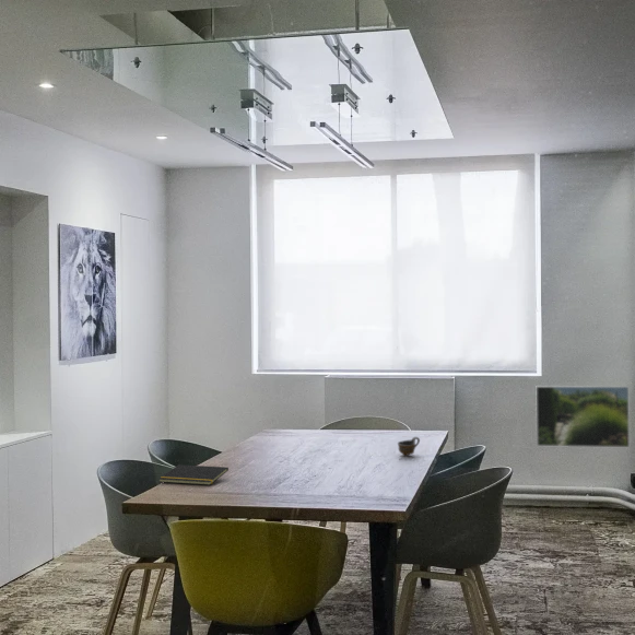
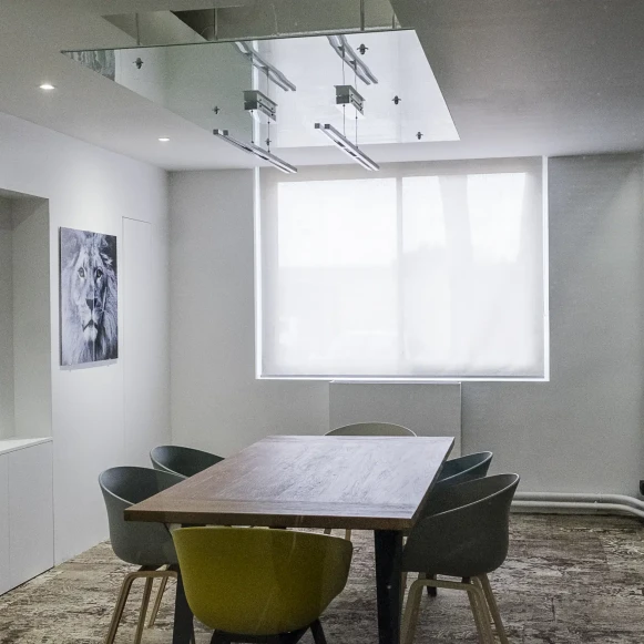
- cup (408, 446)
- notepad (193, 474)
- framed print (581, 415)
